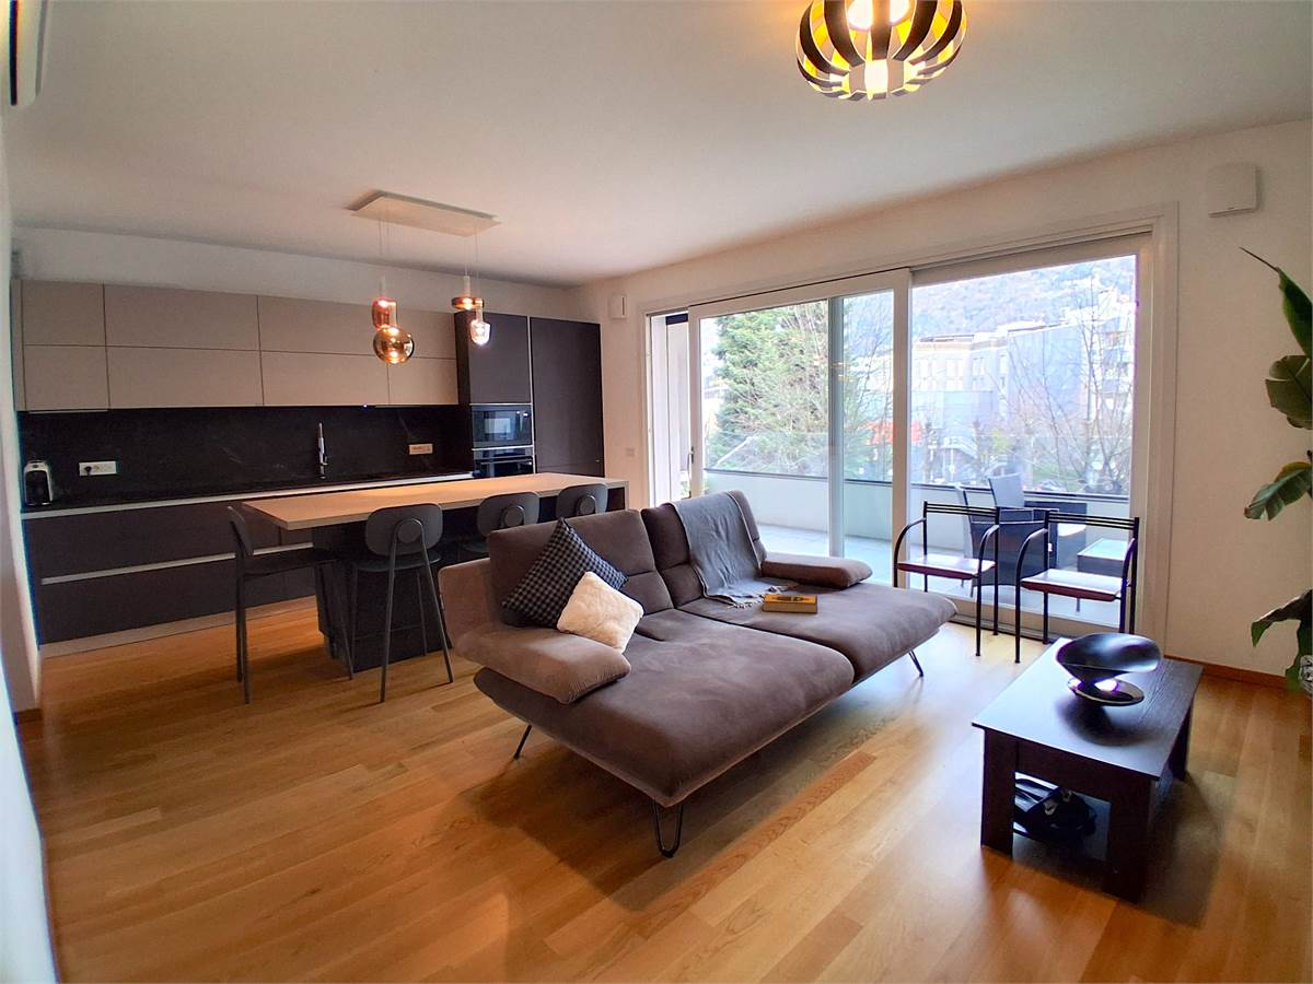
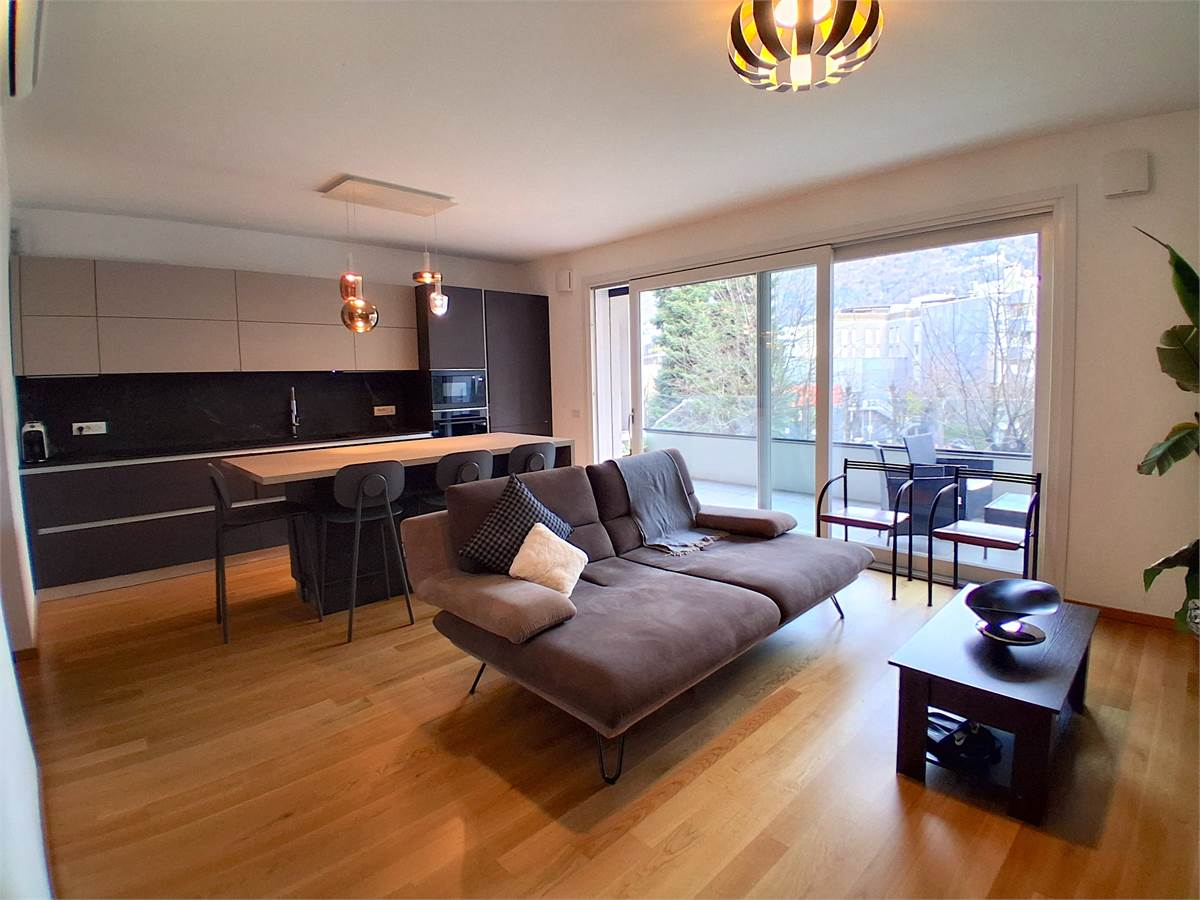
- hardback book (790, 602)
